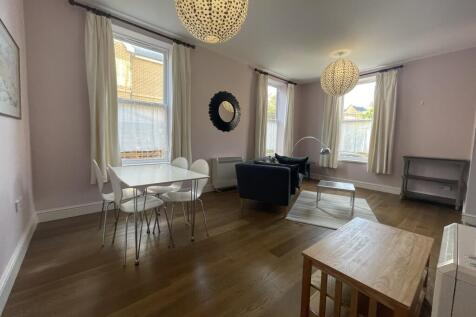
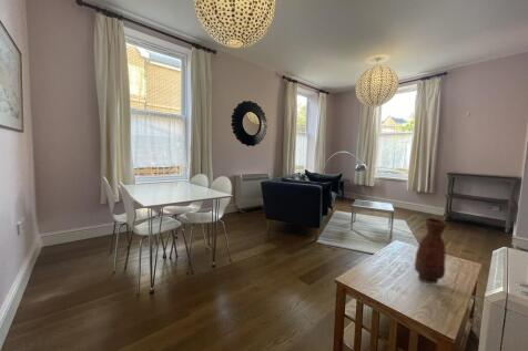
+ vase (430, 249)
